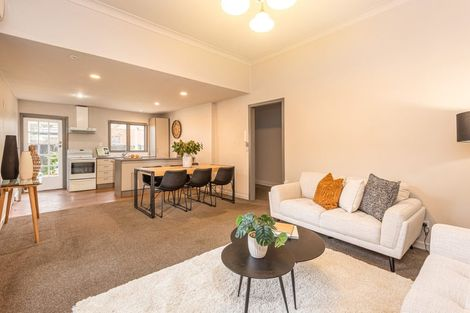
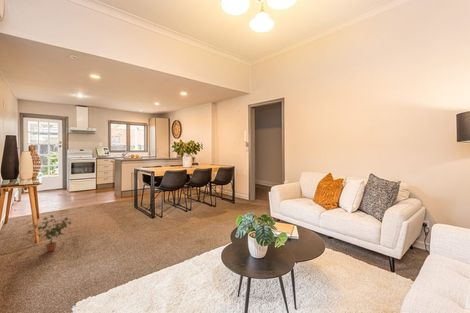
+ potted plant (50, 233)
